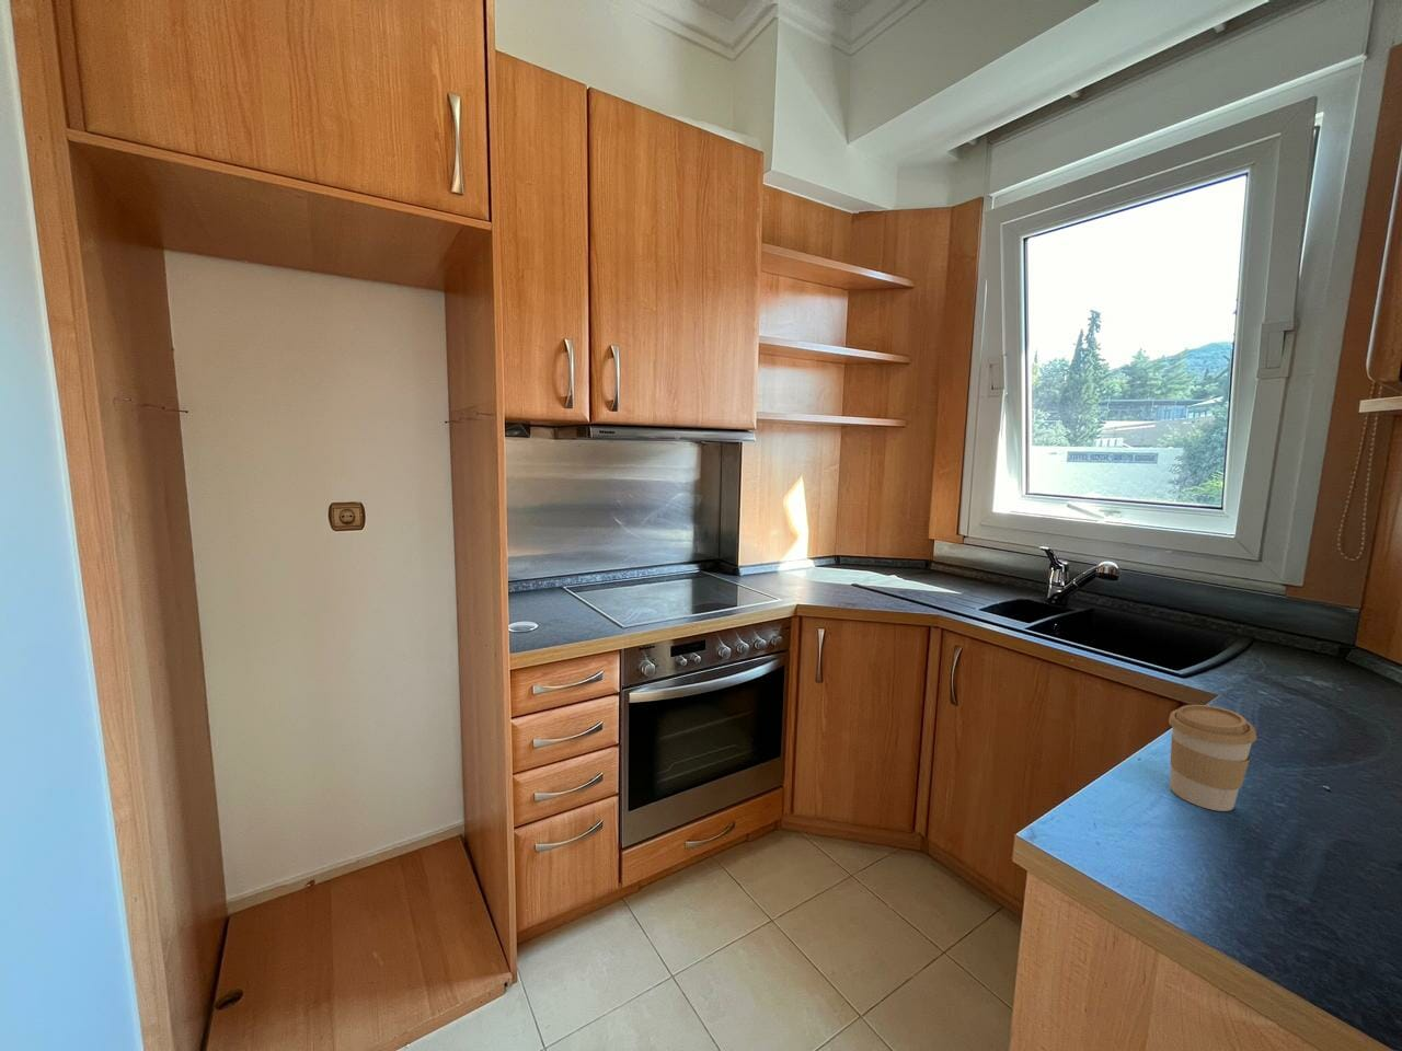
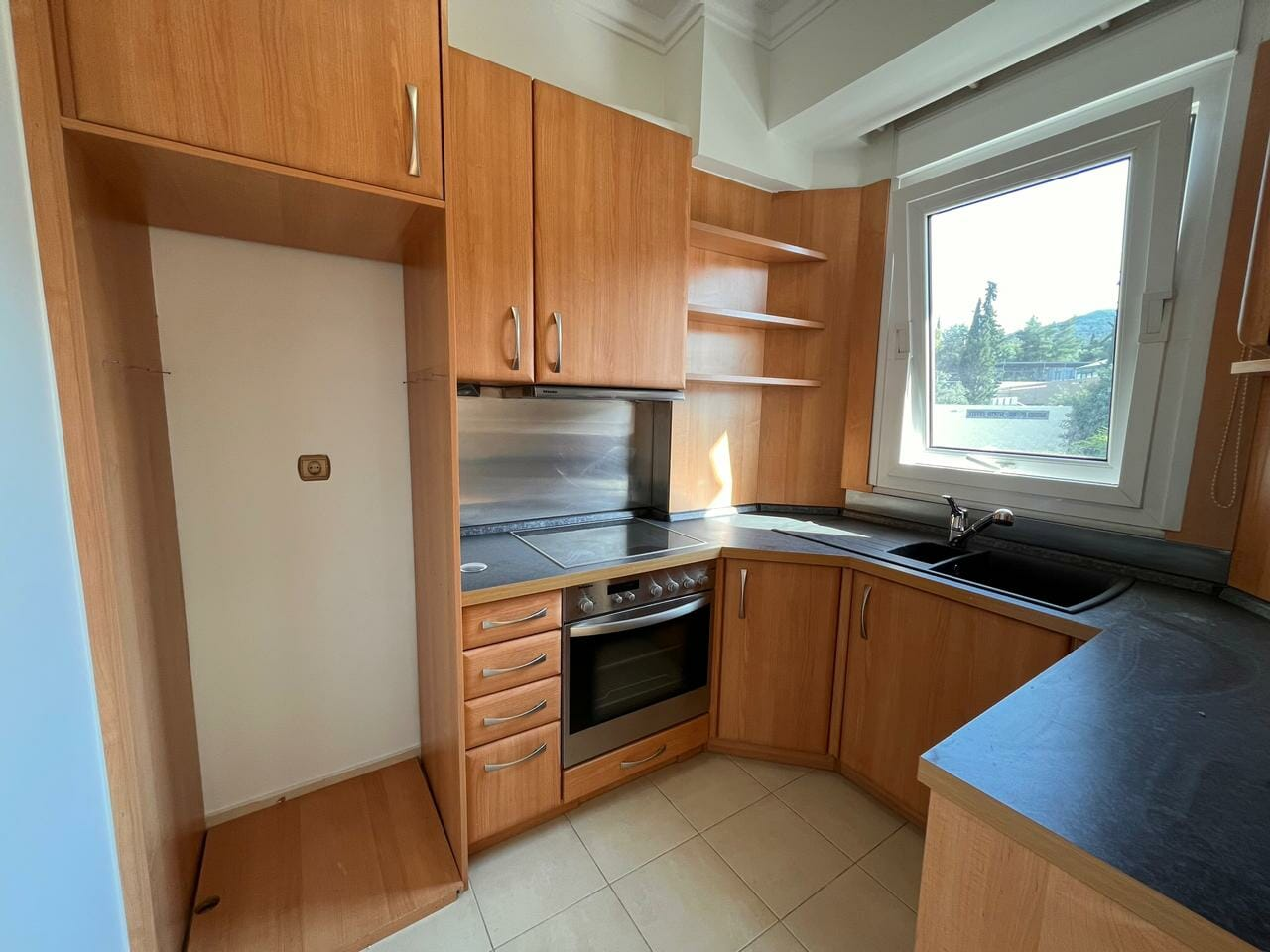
- coffee cup (1207, 754)
